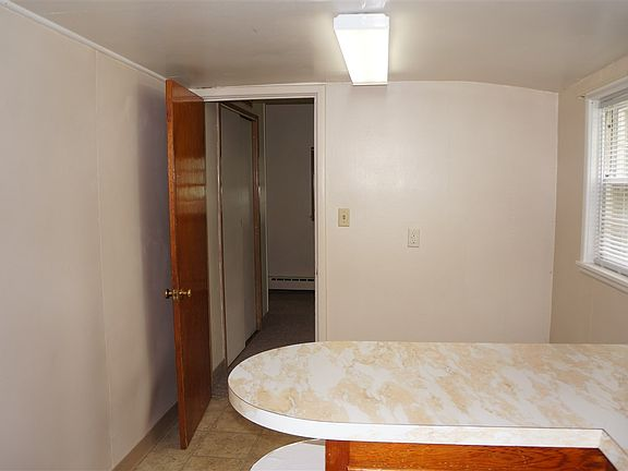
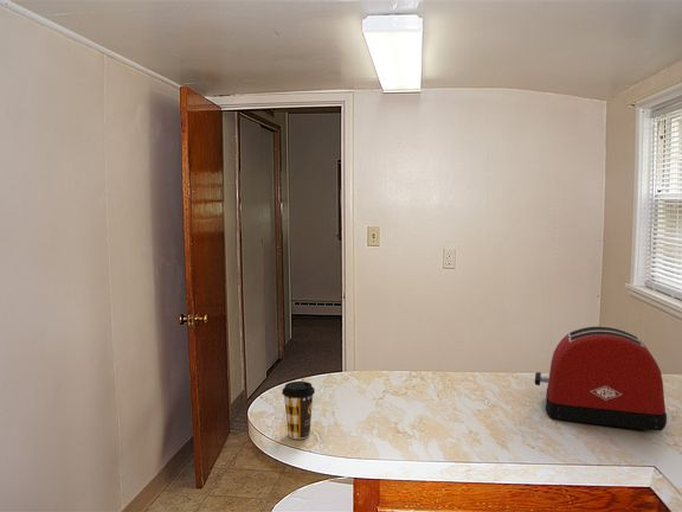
+ toaster (603, 371)
+ coffee cup (298, 410)
